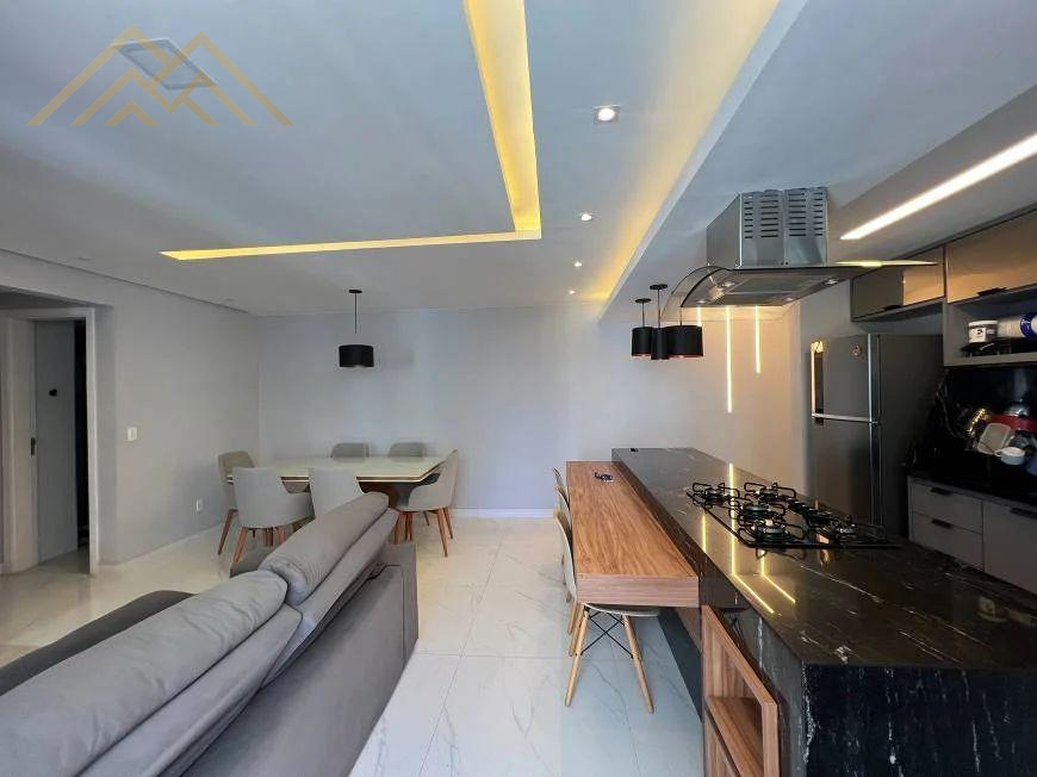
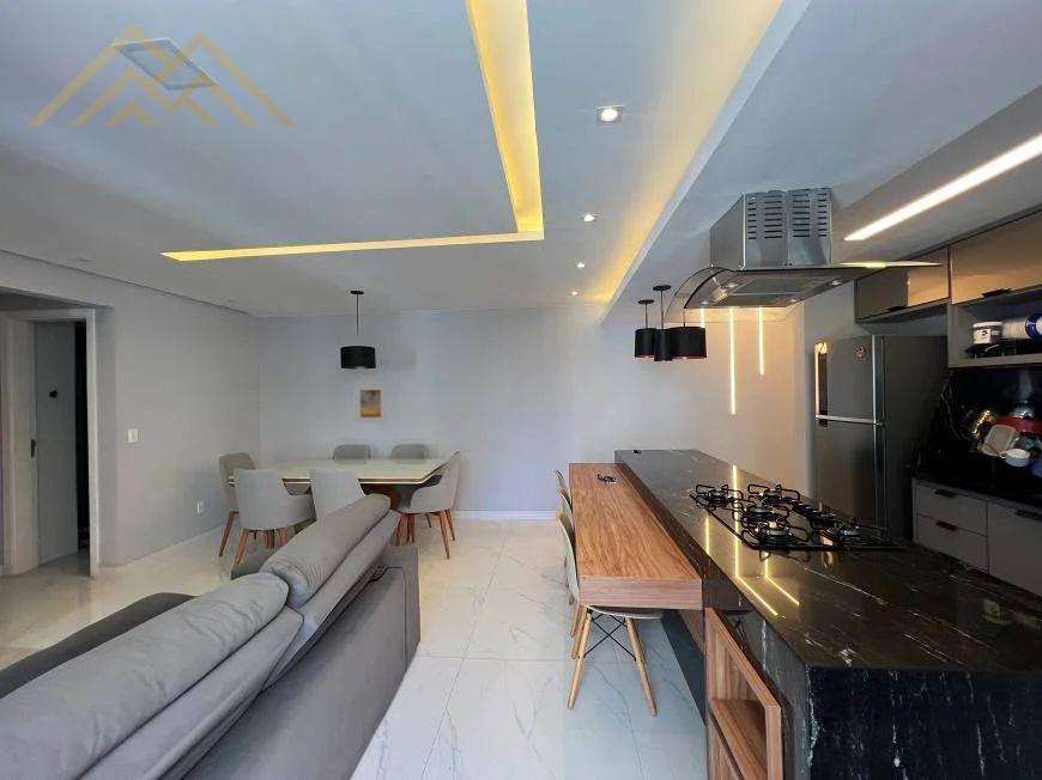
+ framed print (370, 403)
